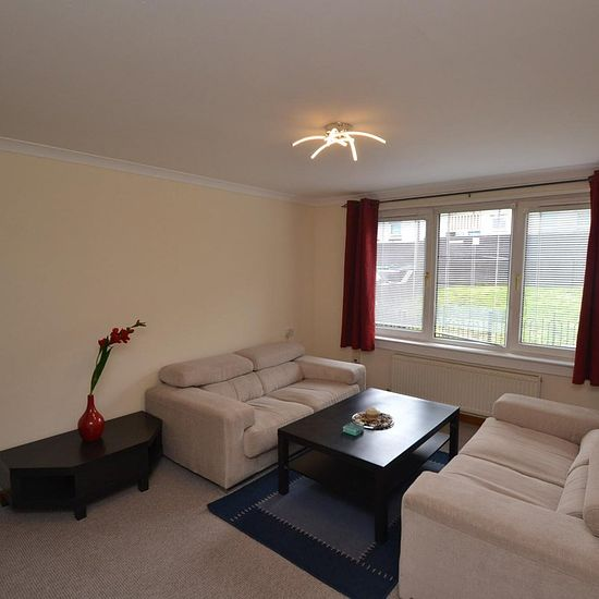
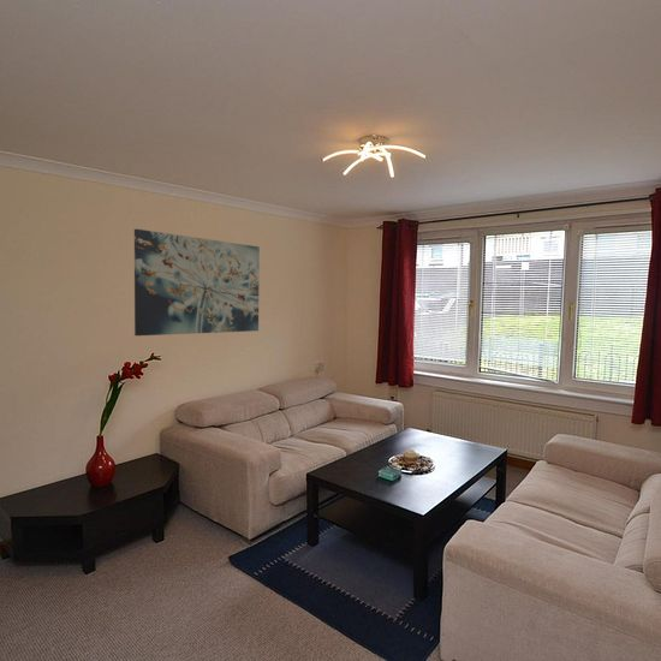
+ wall art (203, 286)
